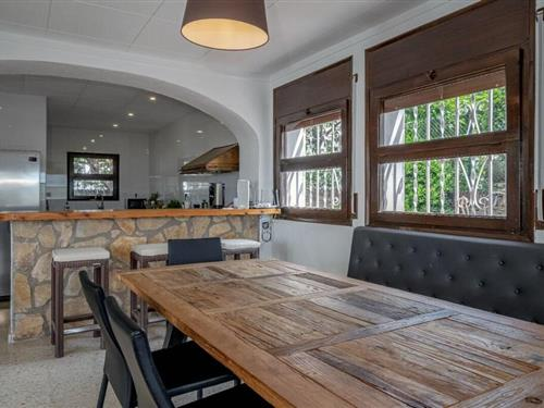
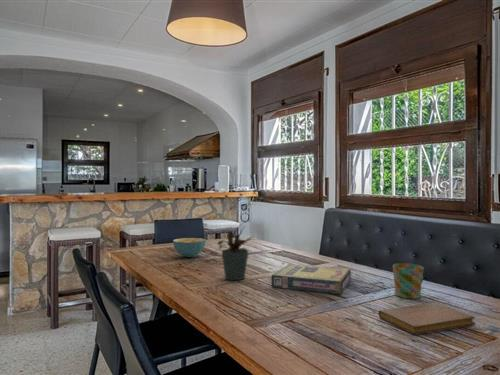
+ video game box (312, 277)
+ cereal bowl (189, 248)
+ notebook (425, 316)
+ potted plant (237, 252)
+ mug (410, 280)
